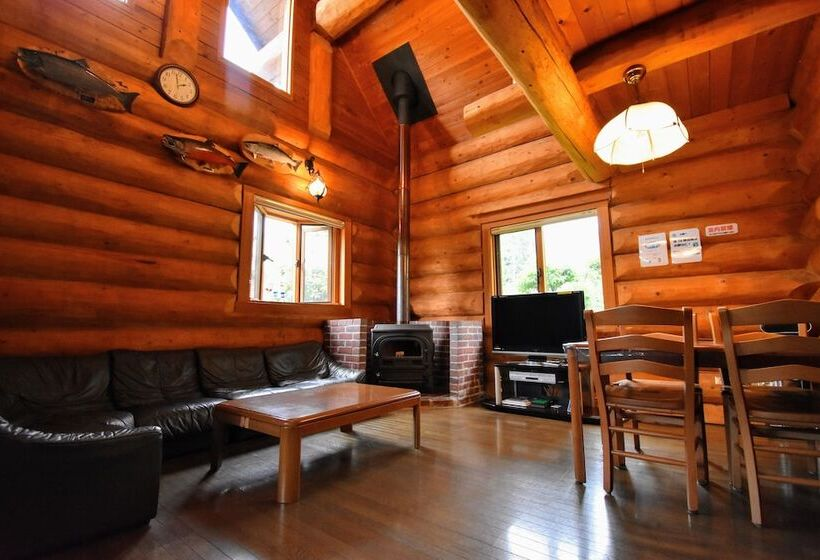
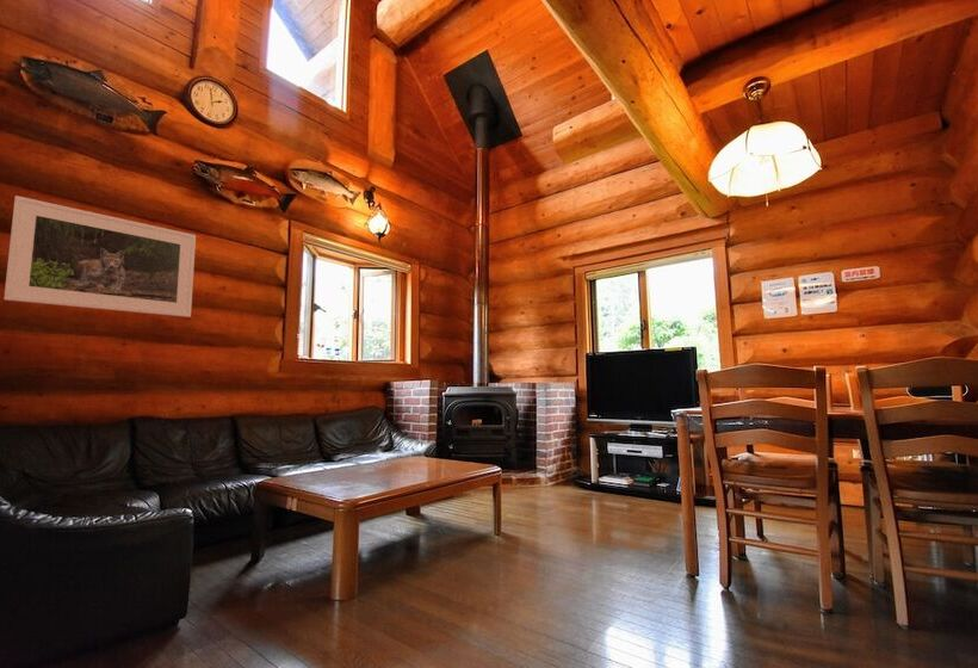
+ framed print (112, 262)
